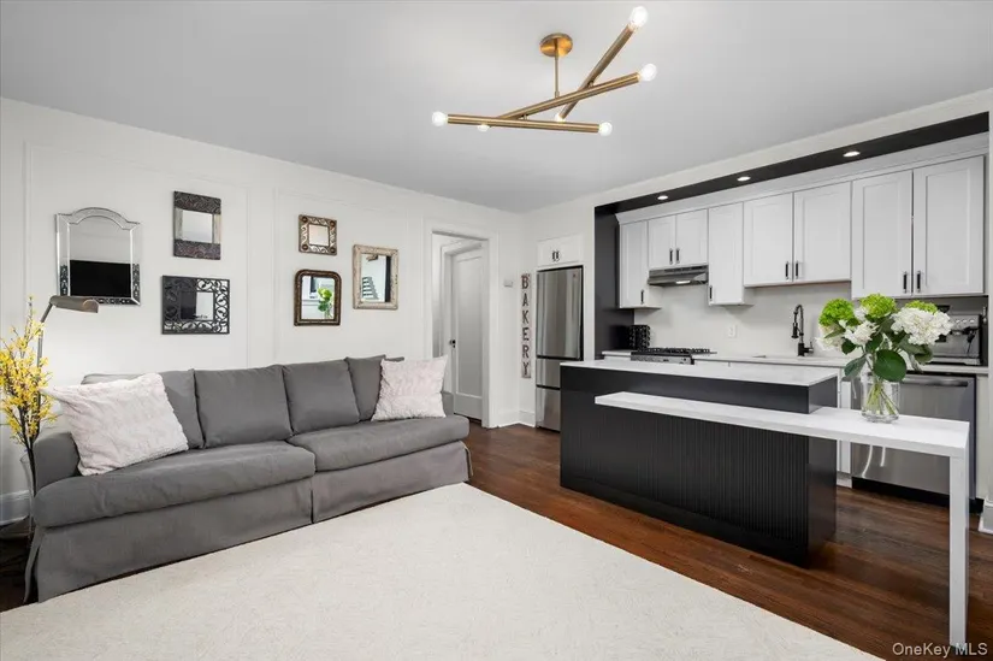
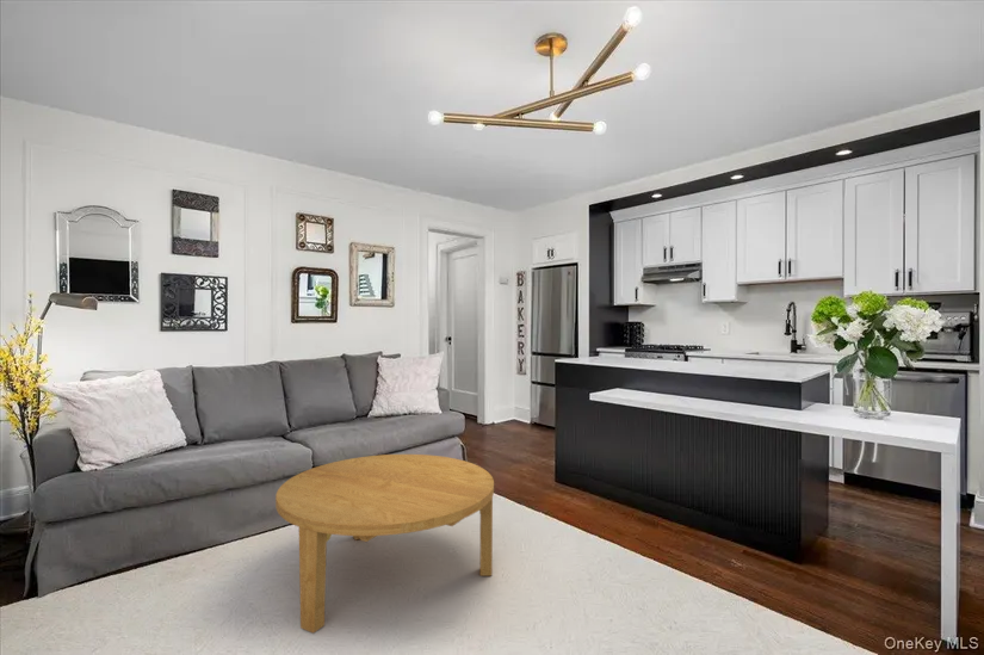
+ coffee table (389, 527)
